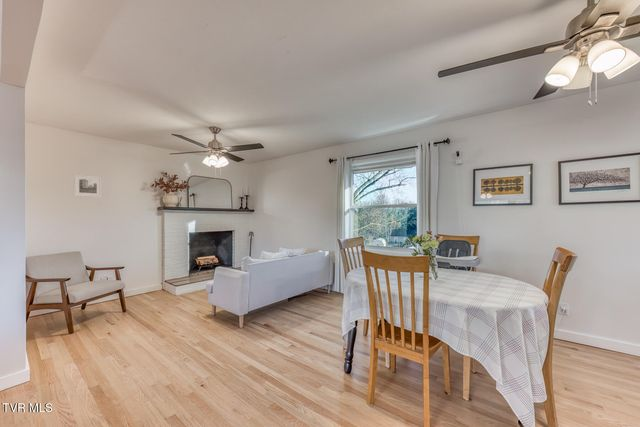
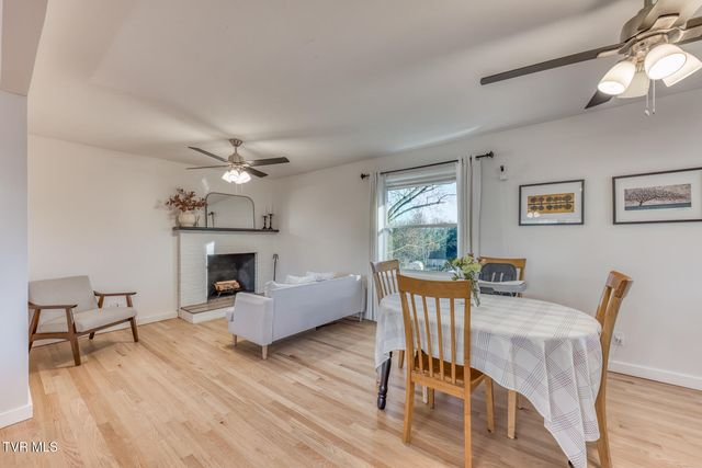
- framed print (88, 186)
